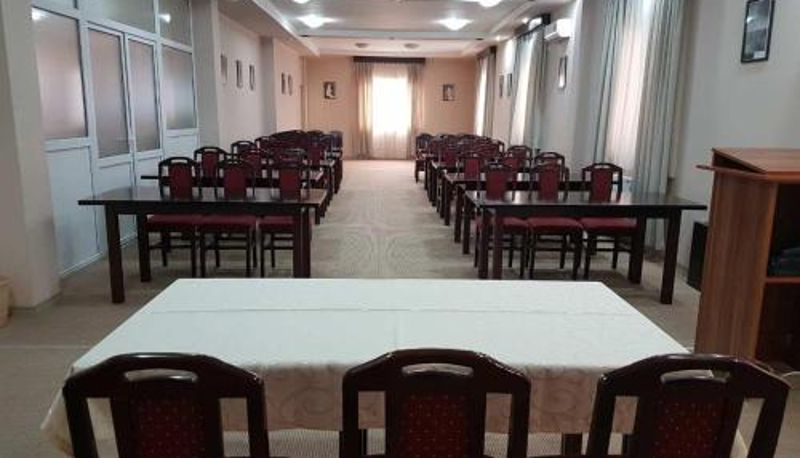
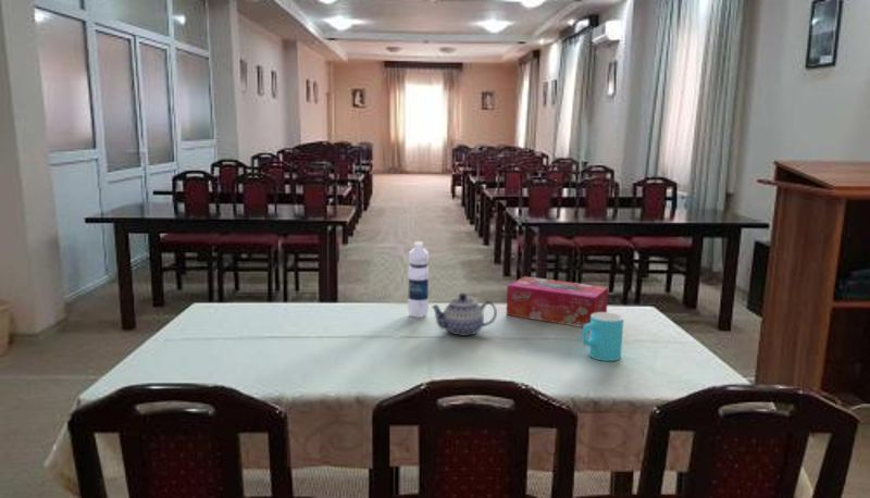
+ teapot (463, 312)
+ tissue box (557, 300)
+ water bottle (418, 278)
+ cup (599, 336)
